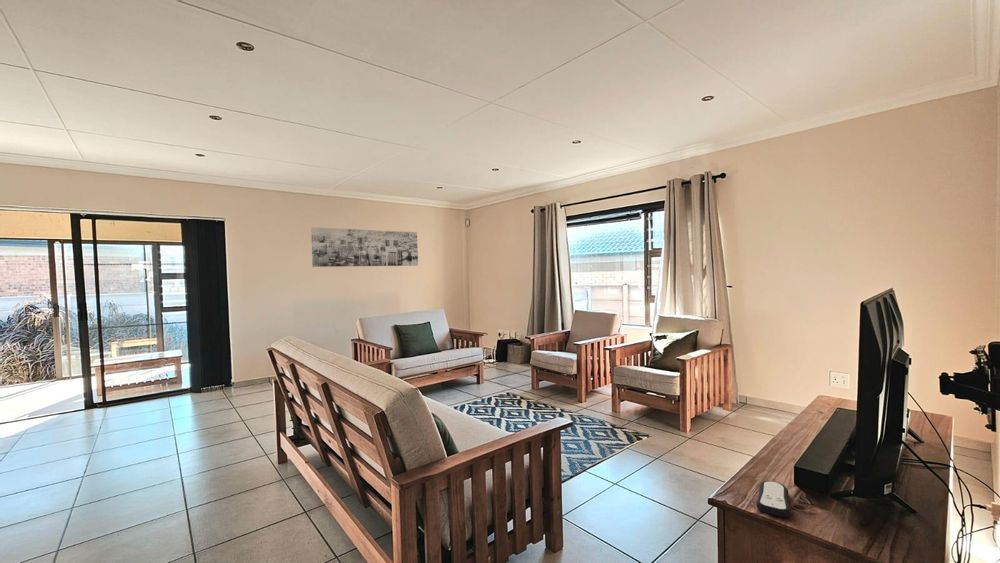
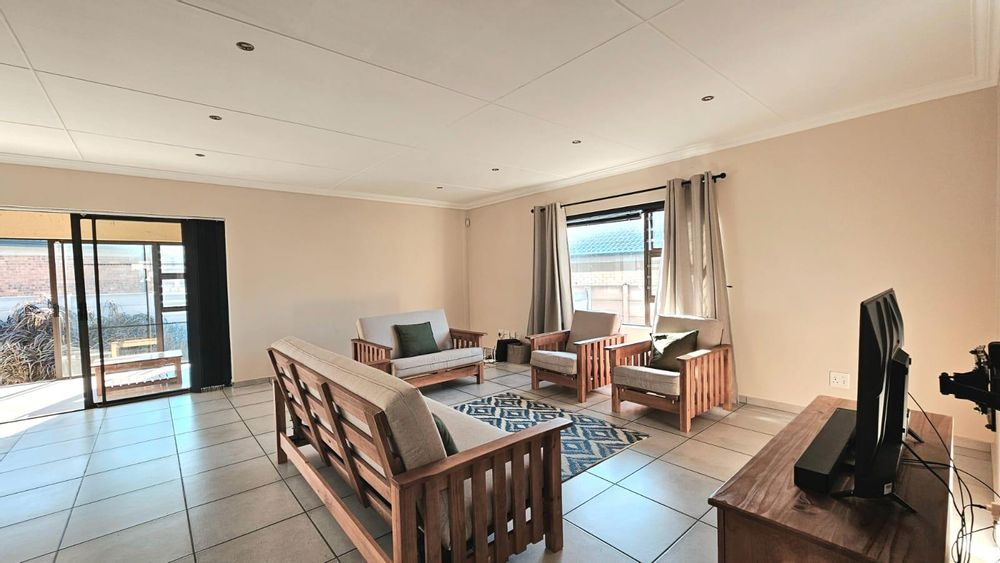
- wall art (368, 248)
- remote control (773, 497)
